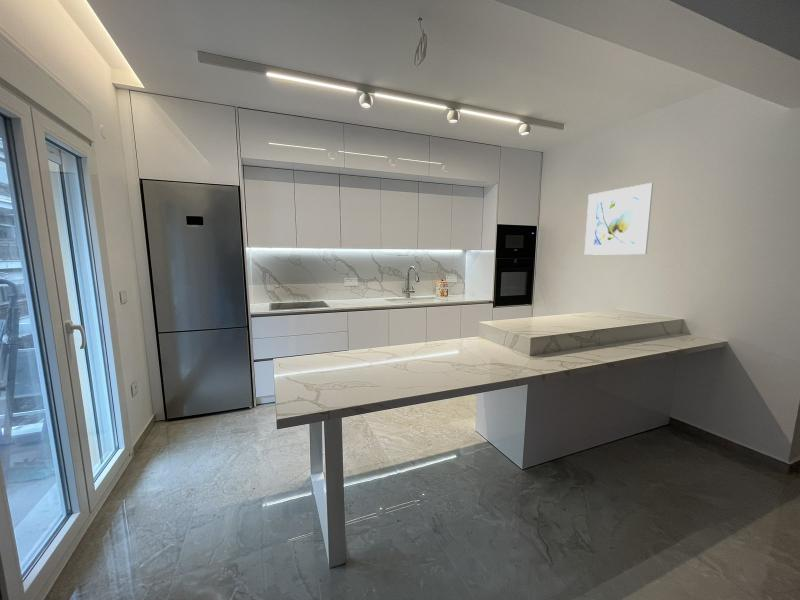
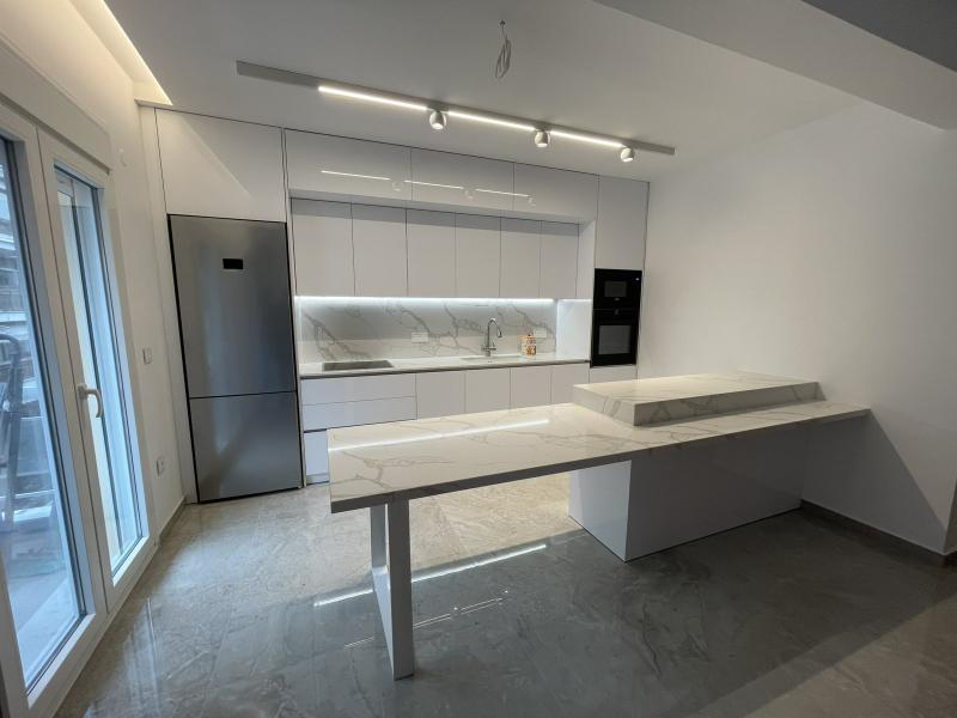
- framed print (615, 222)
